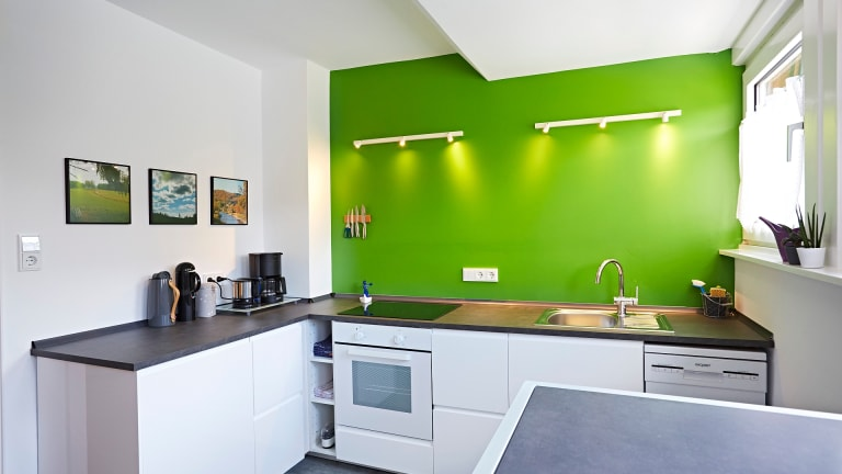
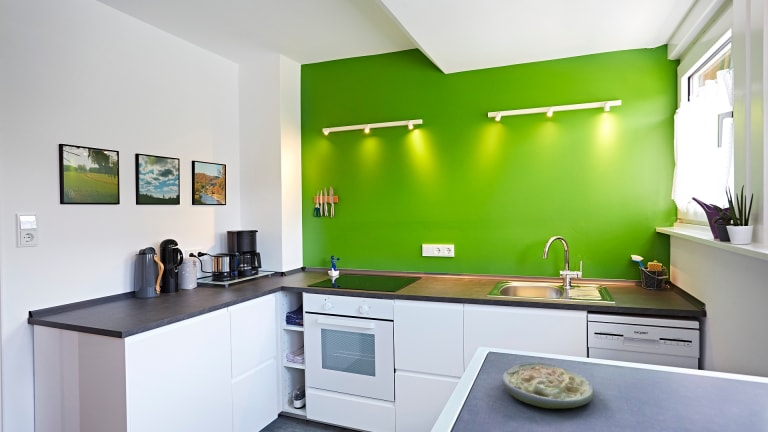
+ soup (546, 381)
